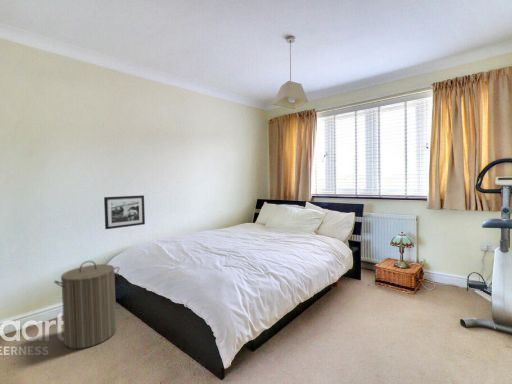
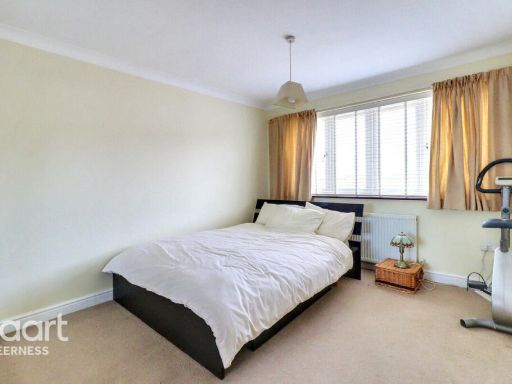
- laundry hamper (90, 298)
- picture frame (125, 211)
